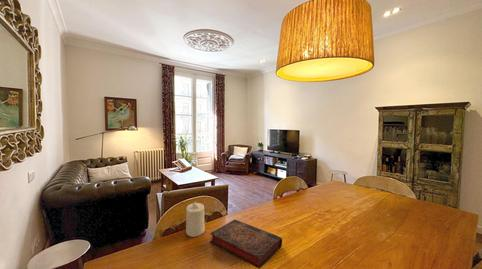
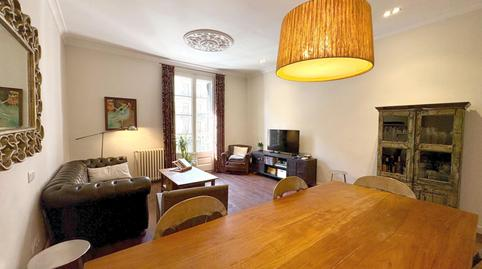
- book (245, 239)
- candle (195, 216)
